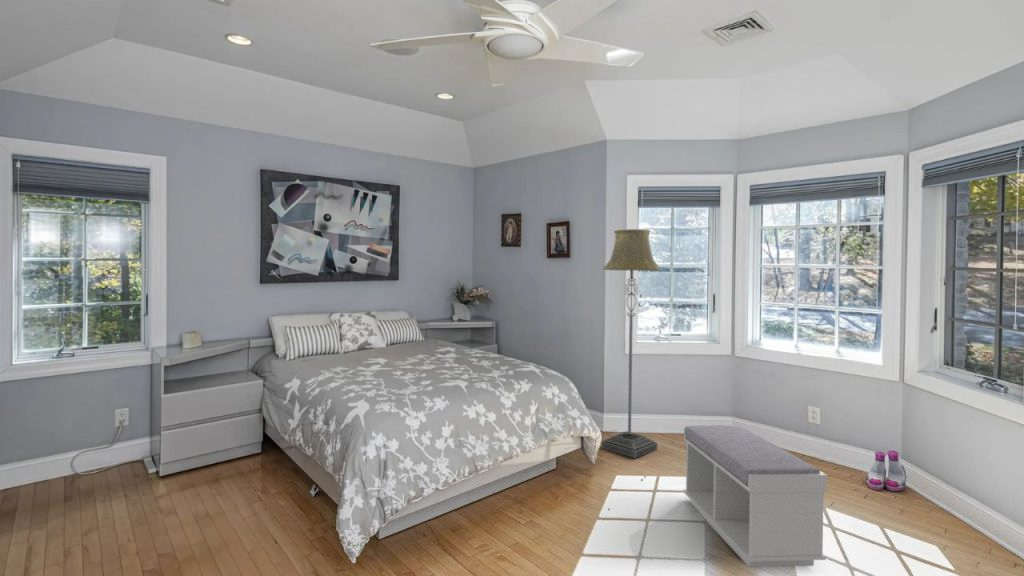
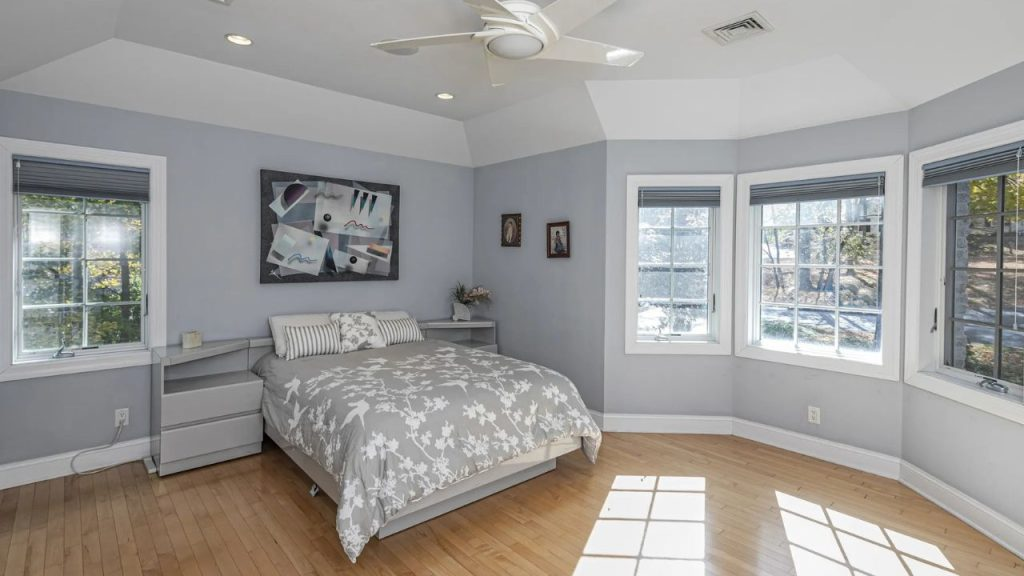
- bench (744, 487)
- floor lamp (630, 340)
- boots (885, 469)
